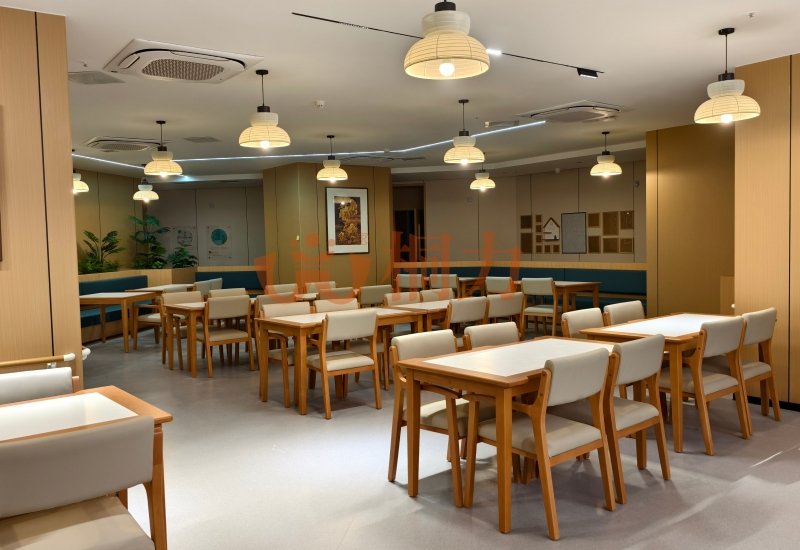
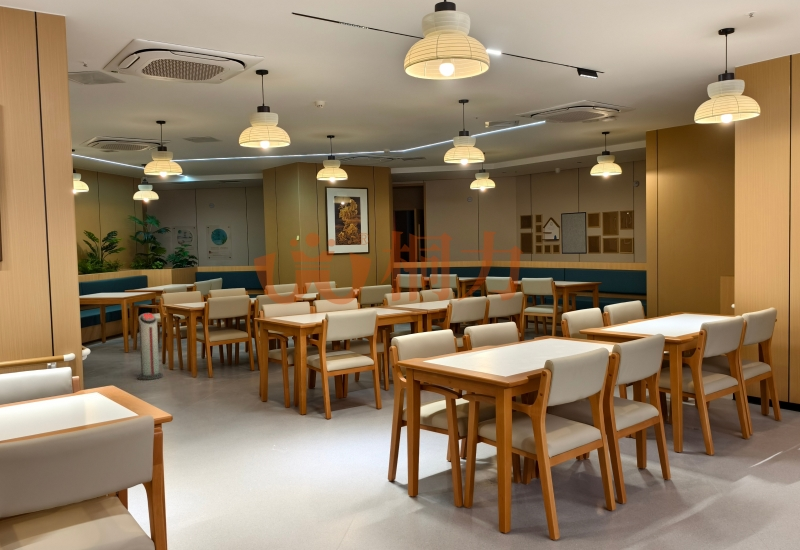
+ air purifier (149, 345)
